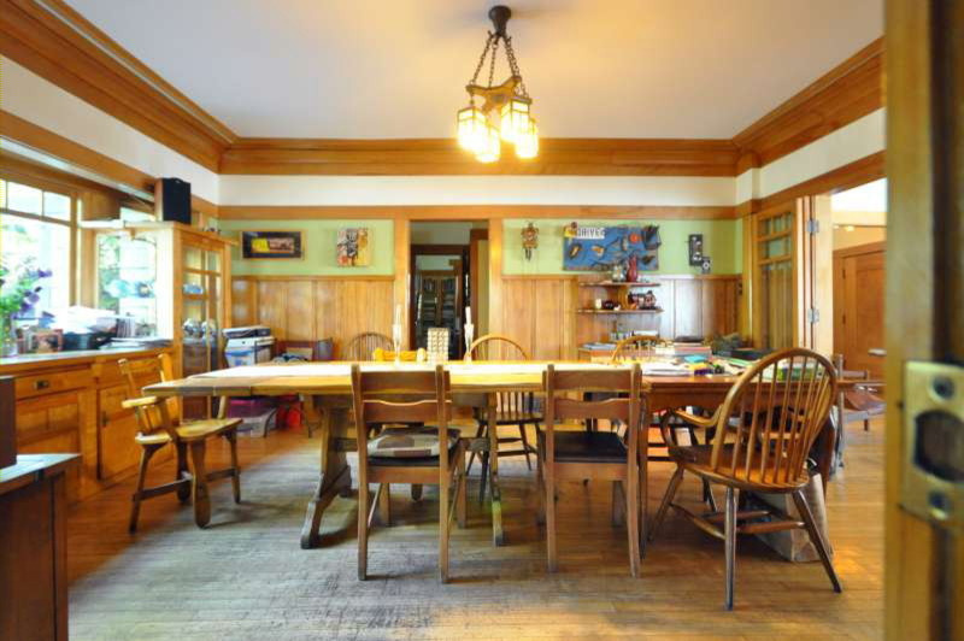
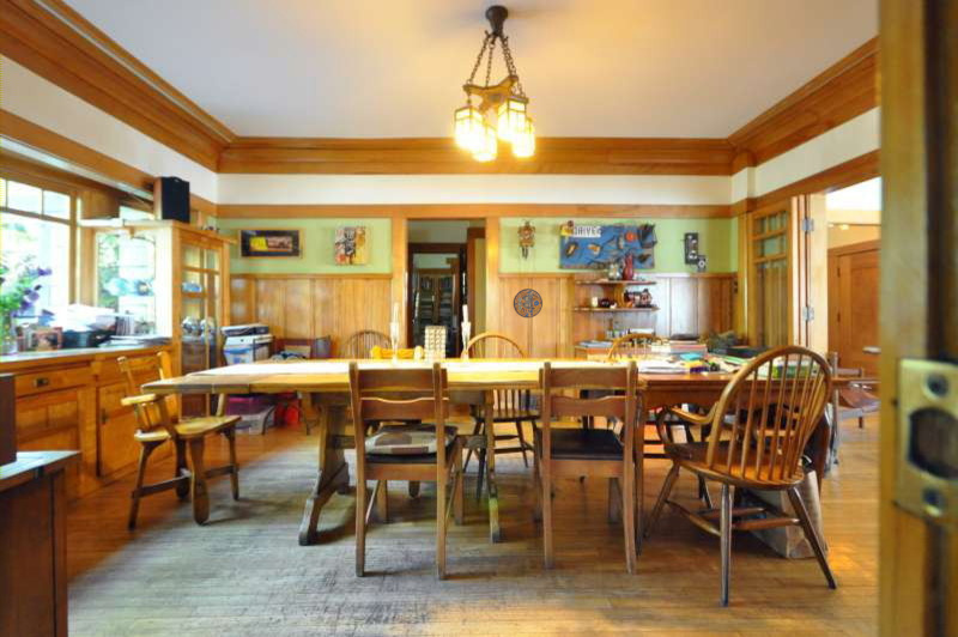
+ manhole cover (527, 303)
